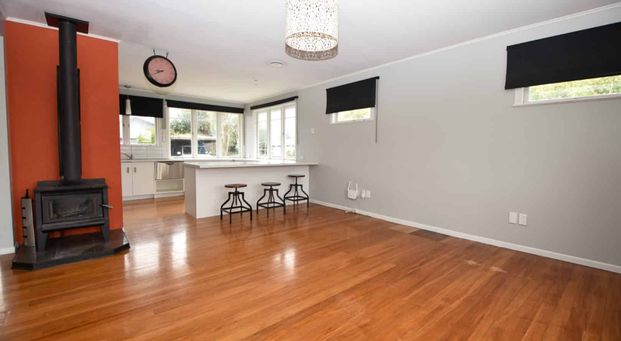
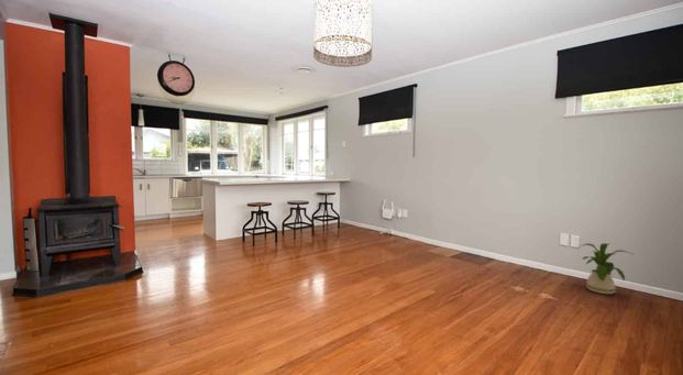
+ house plant (604, 264)
